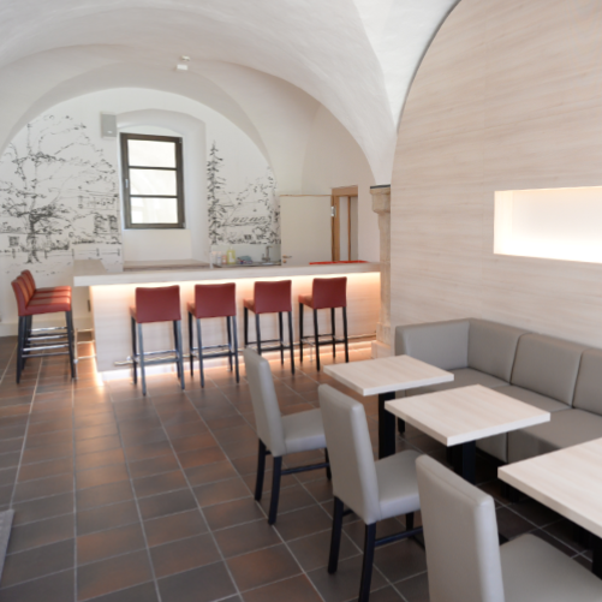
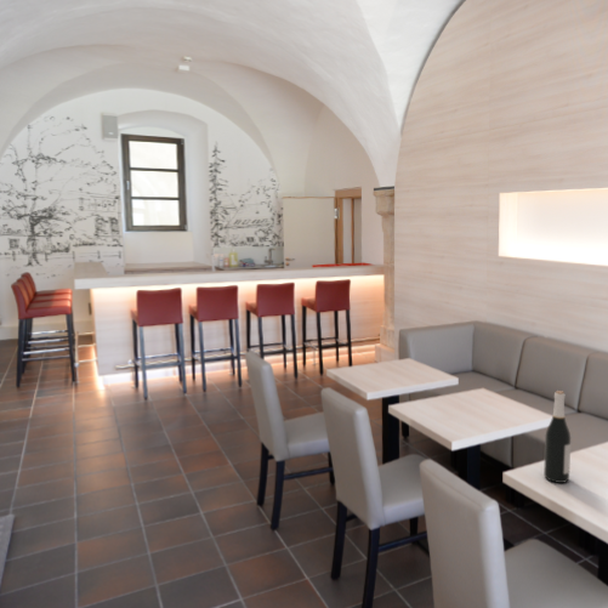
+ wine bottle (557, 434)
